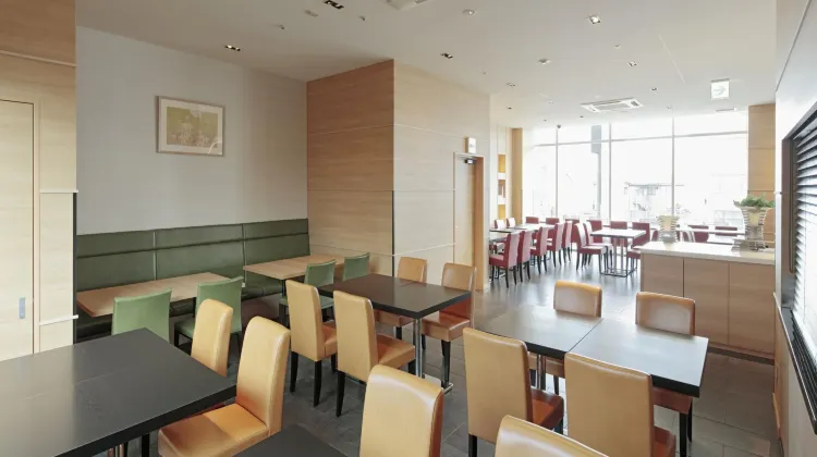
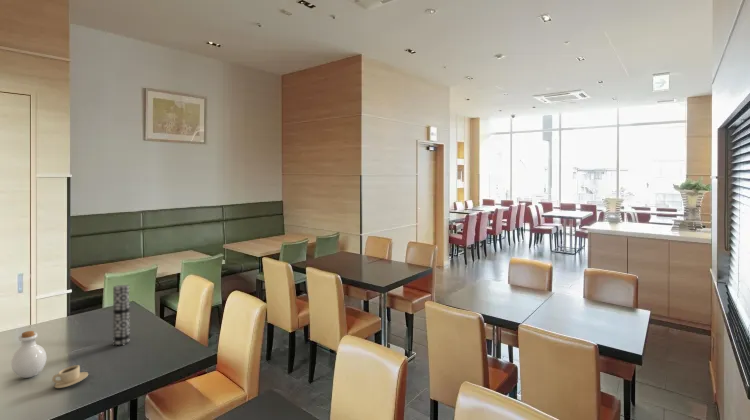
+ bottle (29, 354)
+ vase (121, 314)
+ cup (70, 375)
